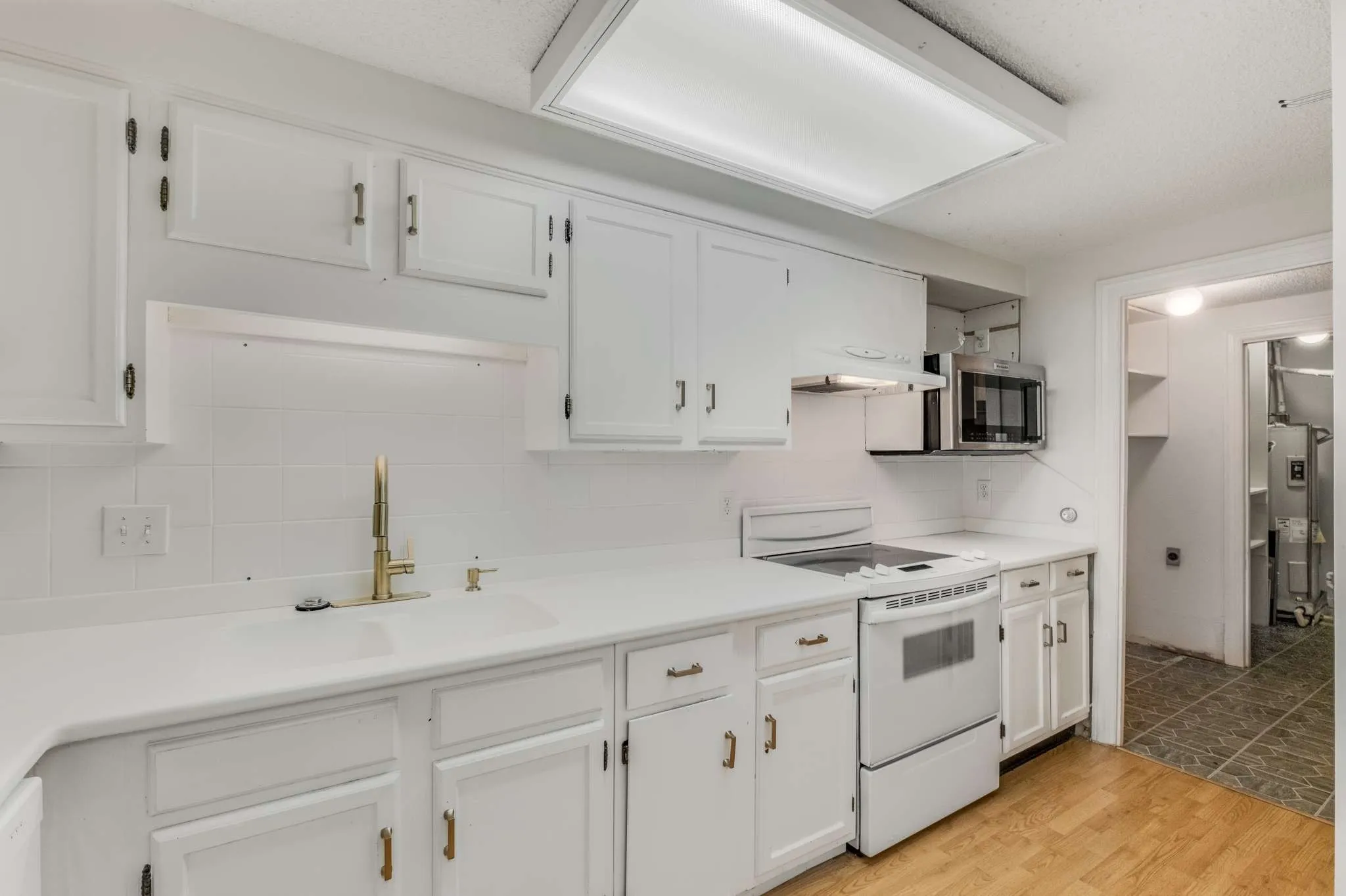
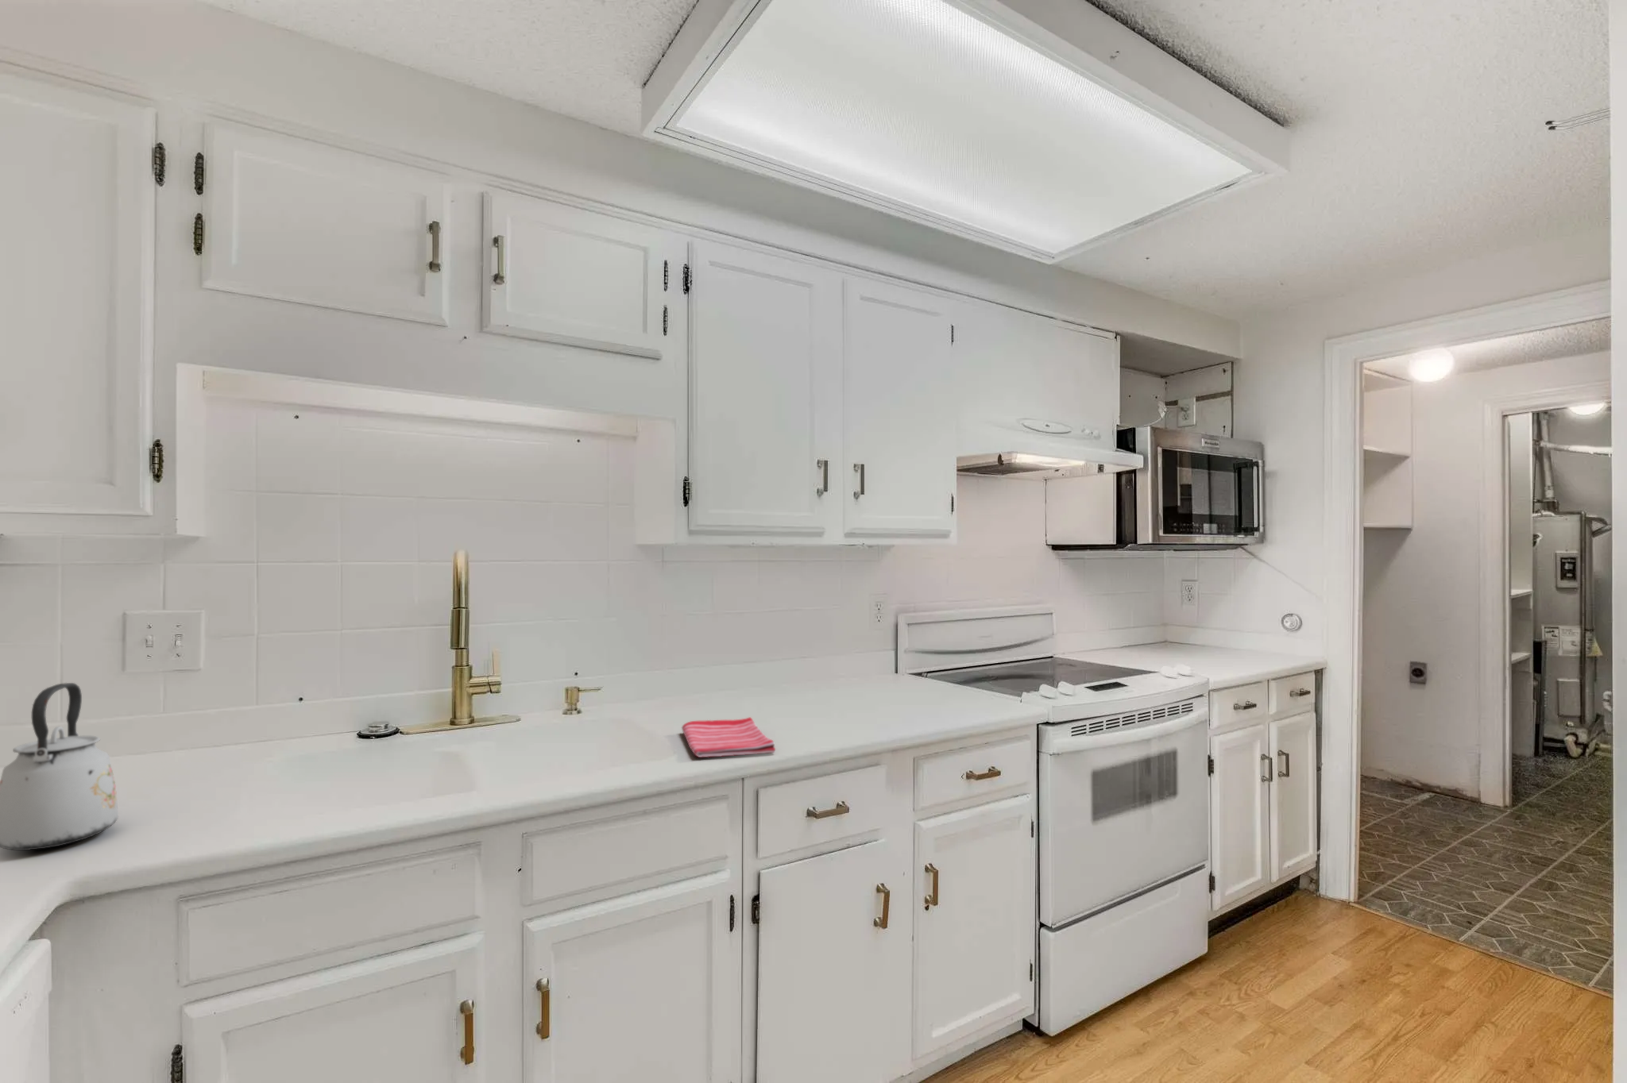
+ dish towel (726, 736)
+ kettle (64, 758)
